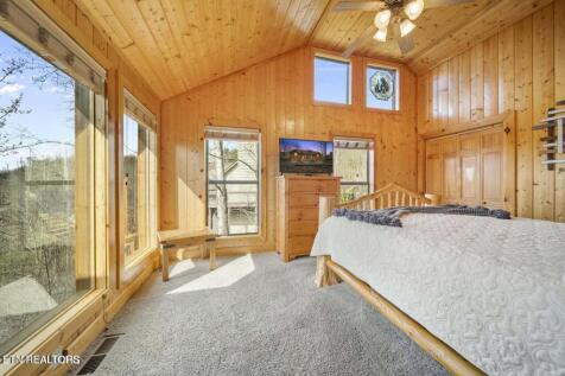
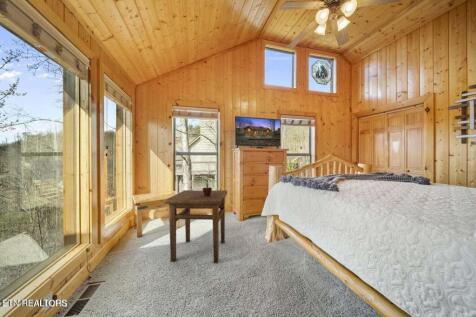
+ potted plant (206, 185)
+ side table (200, 219)
